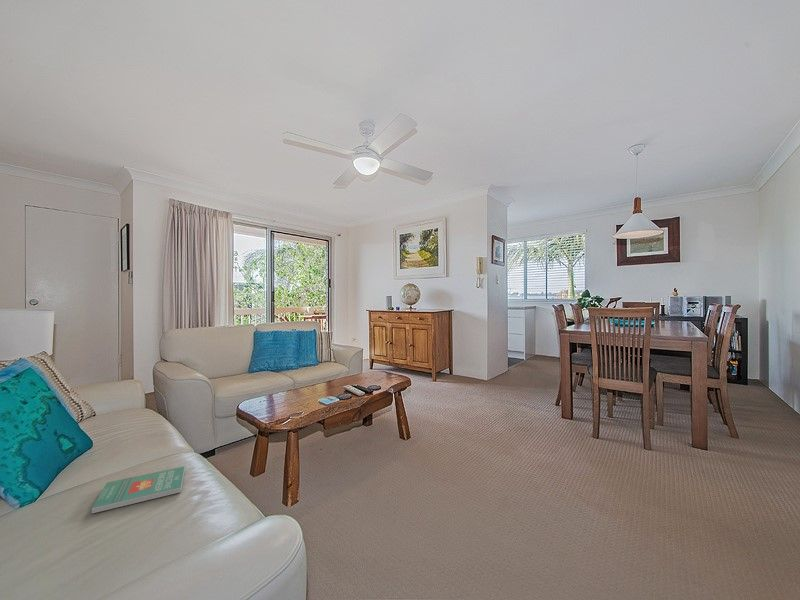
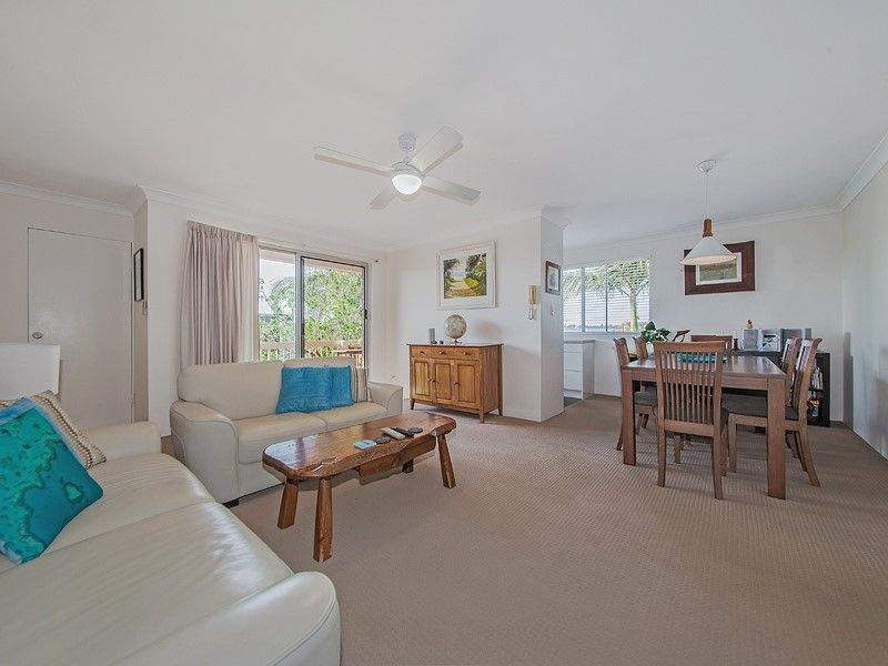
- book (143, 487)
